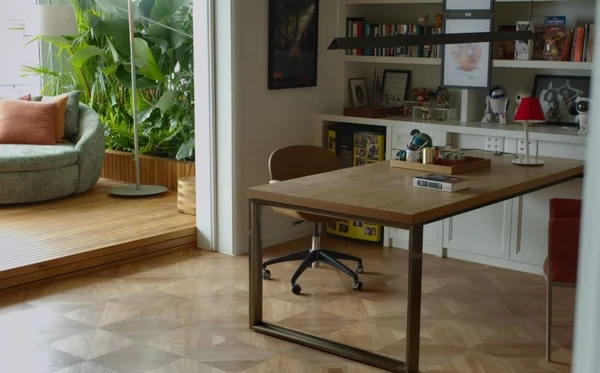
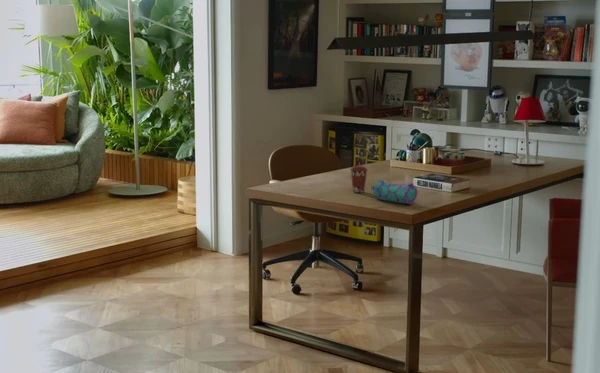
+ pencil case (394, 191)
+ coffee cup (358, 179)
